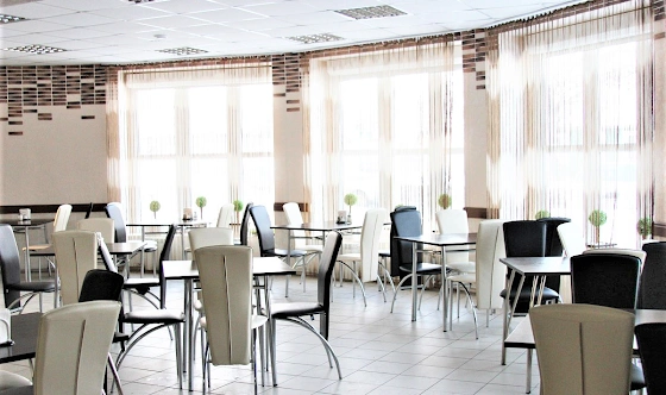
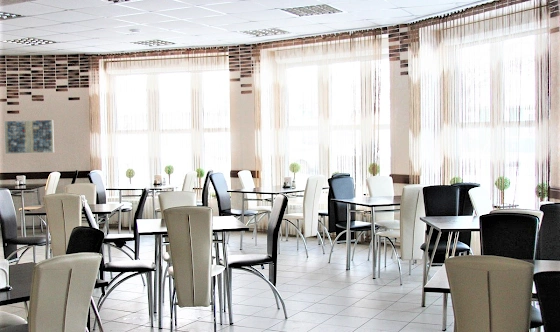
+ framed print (29, 136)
